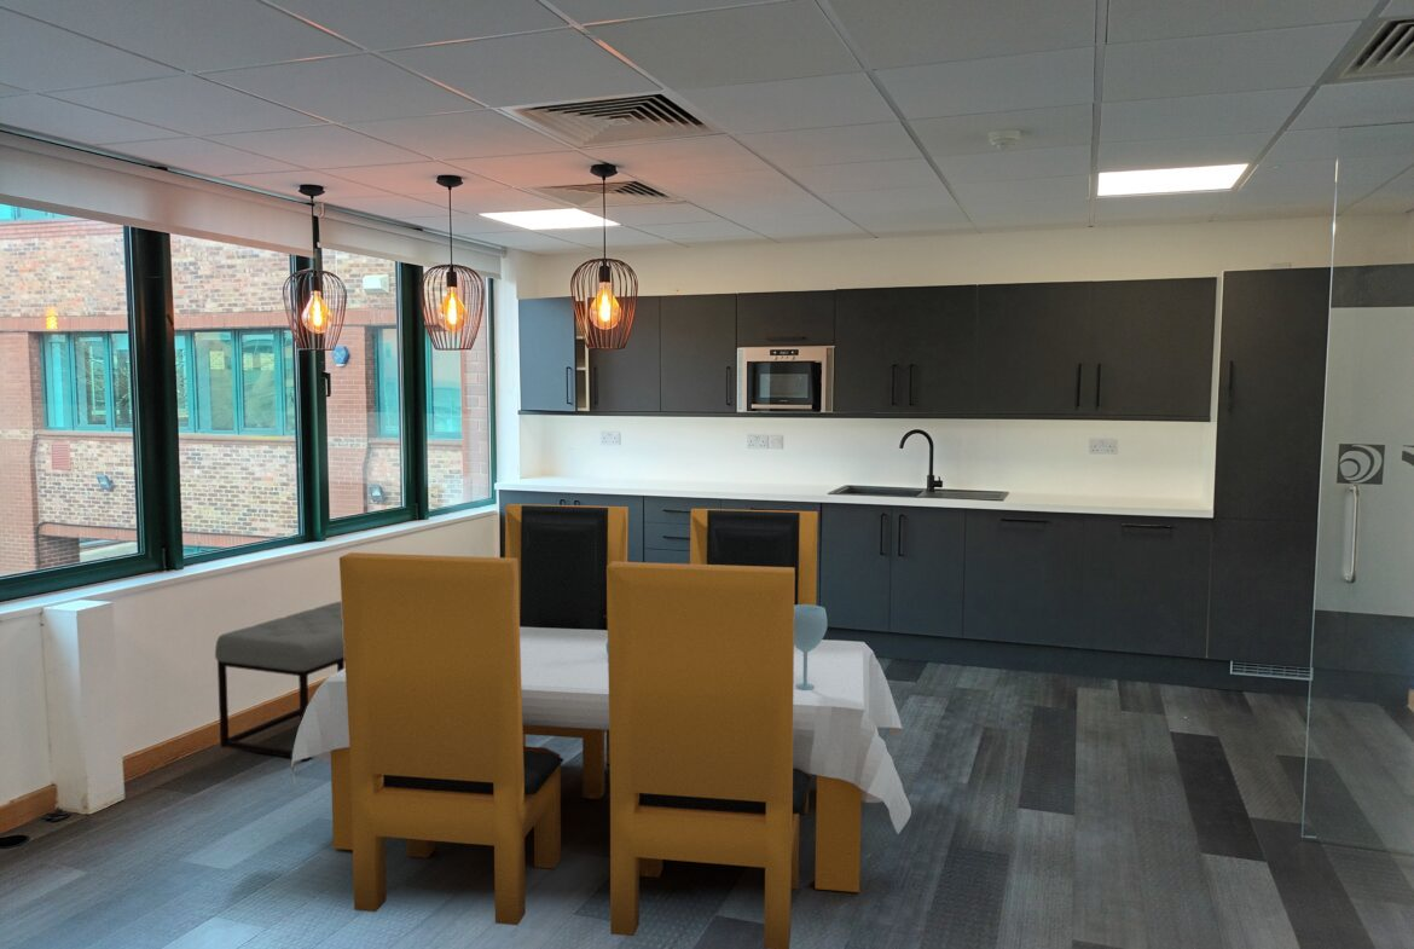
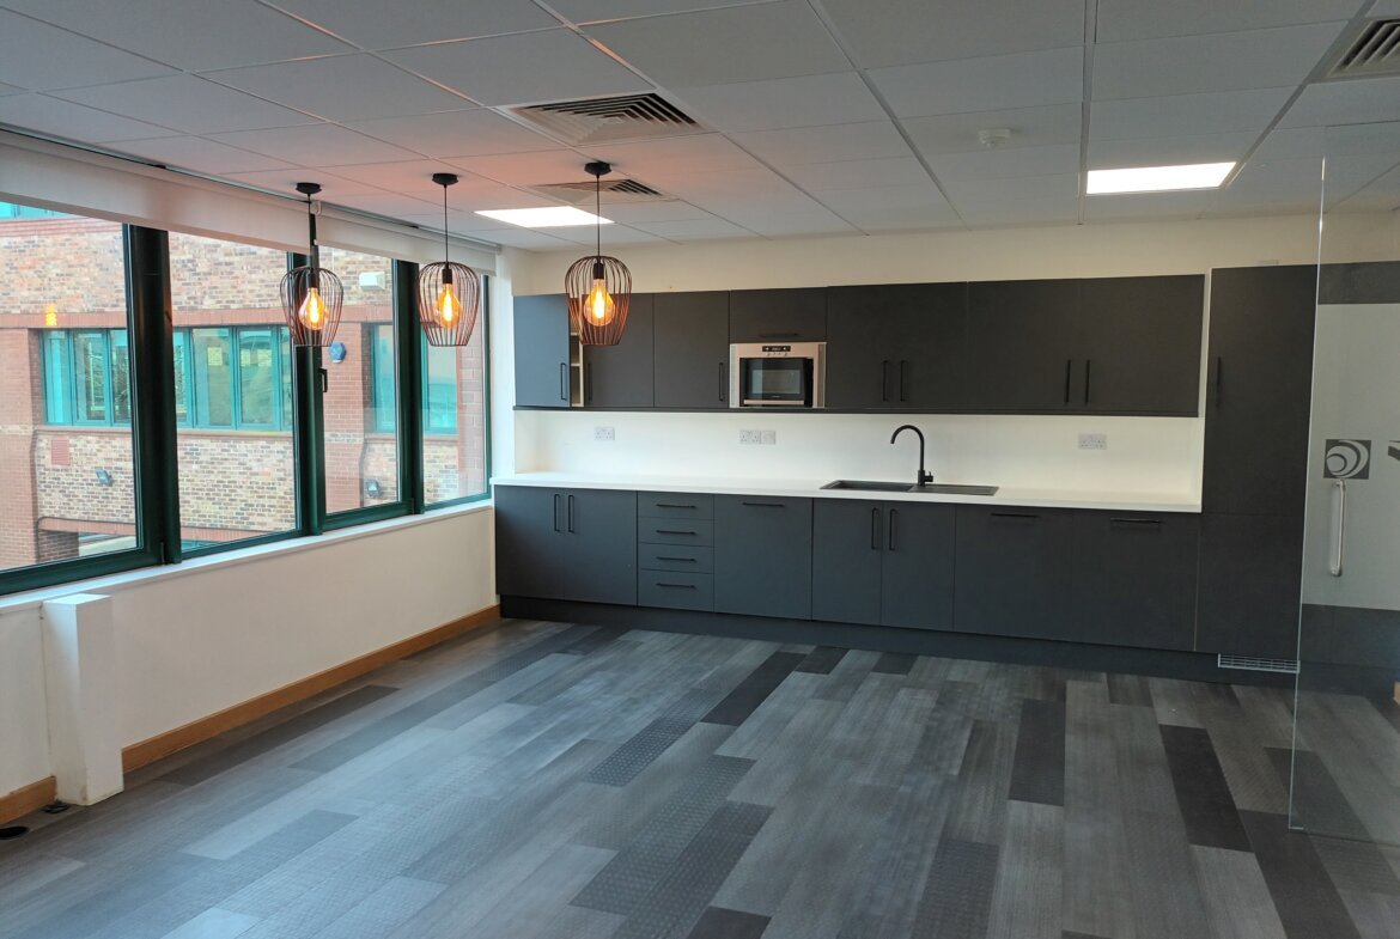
- bench (343, 653)
- dining set (609, 681)
